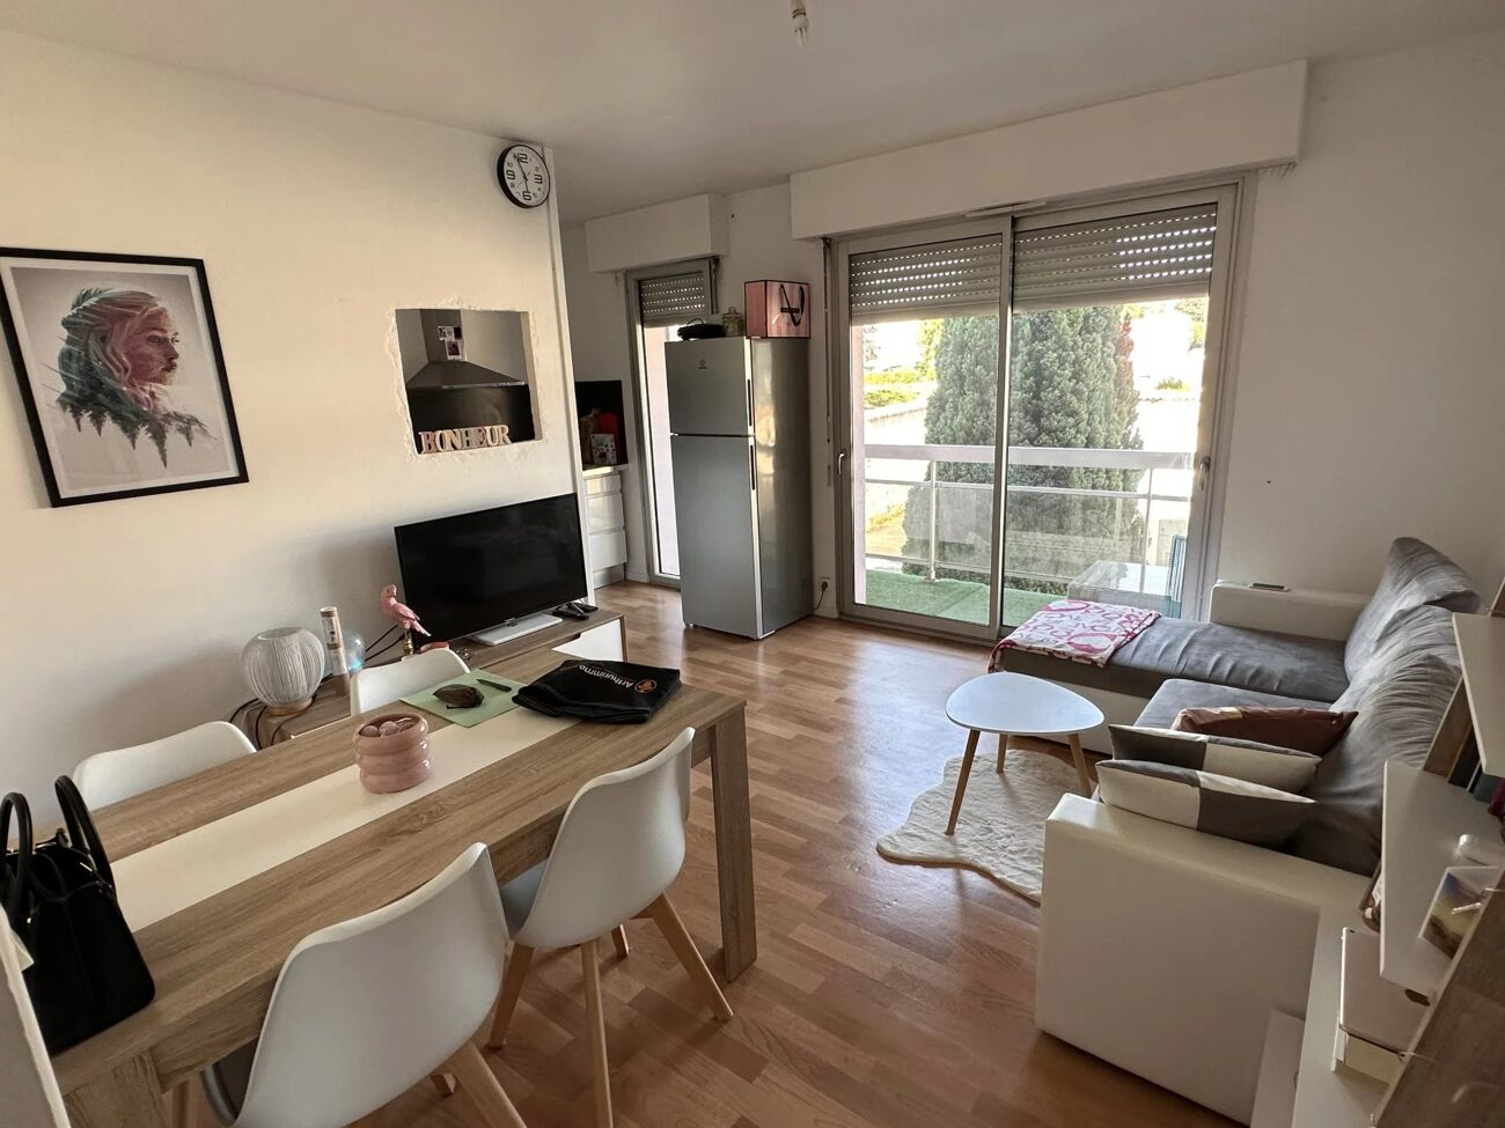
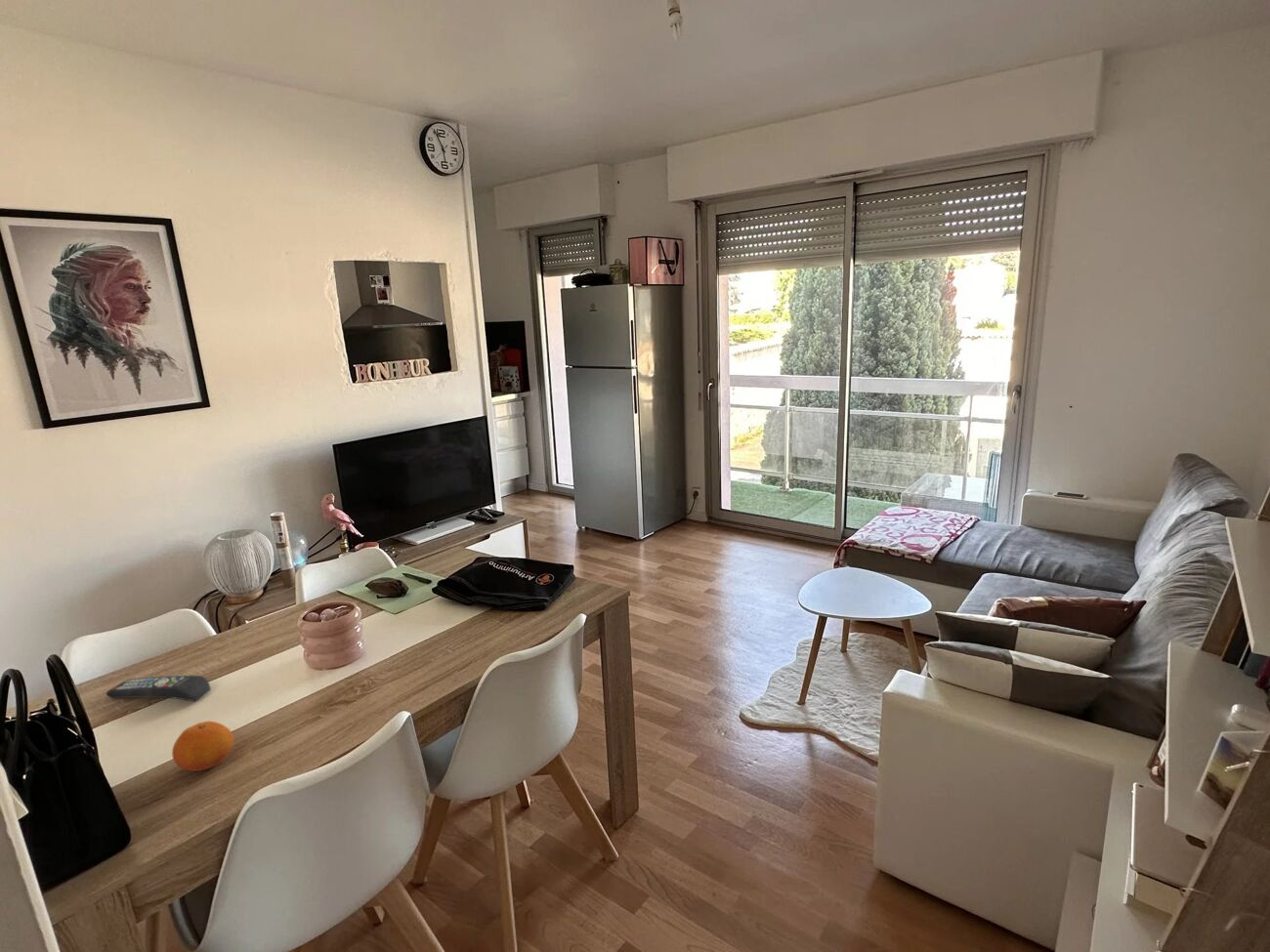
+ fruit (203, 745)
+ remote control (158, 687)
